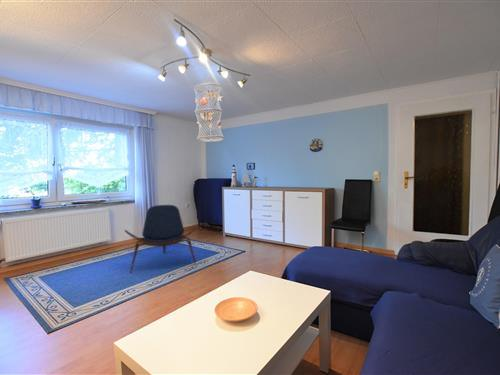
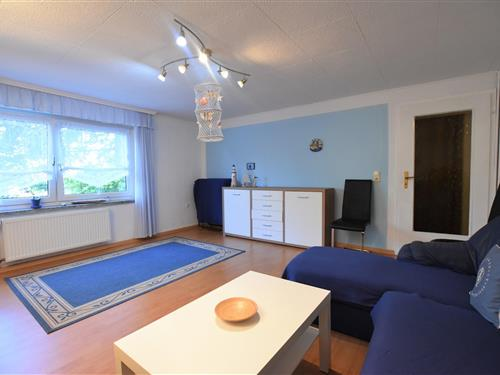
- lounge chair (163, 234)
